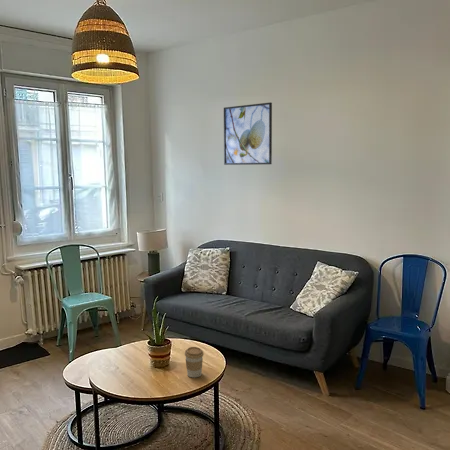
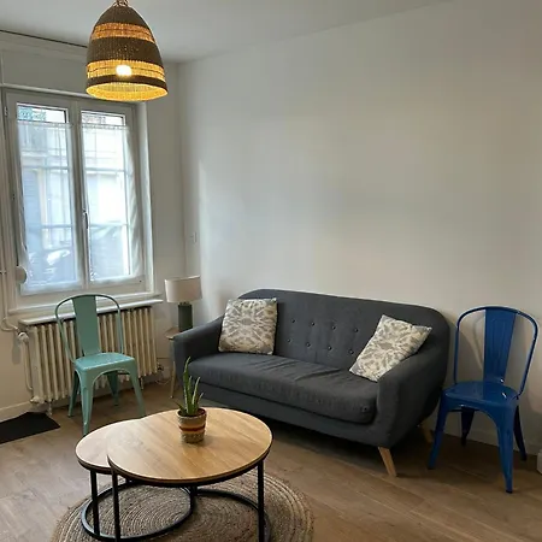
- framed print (246, 135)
- coffee cup (194, 361)
